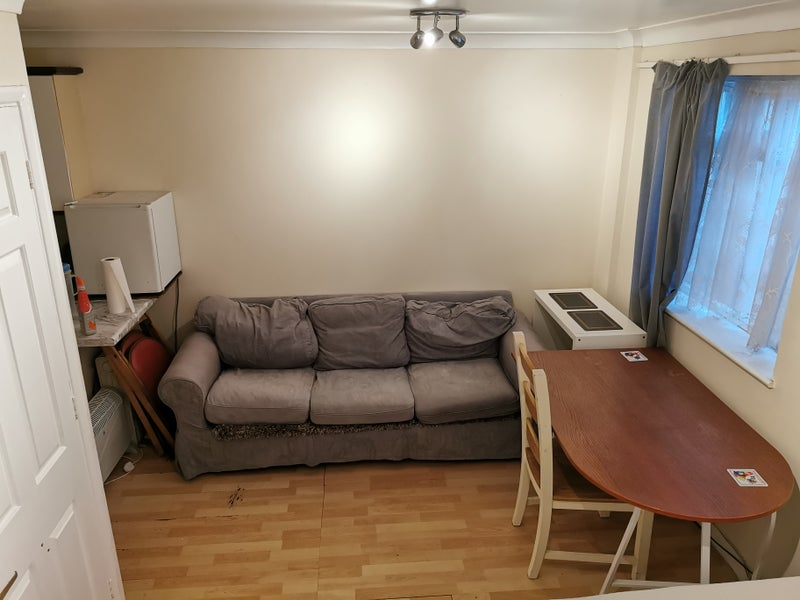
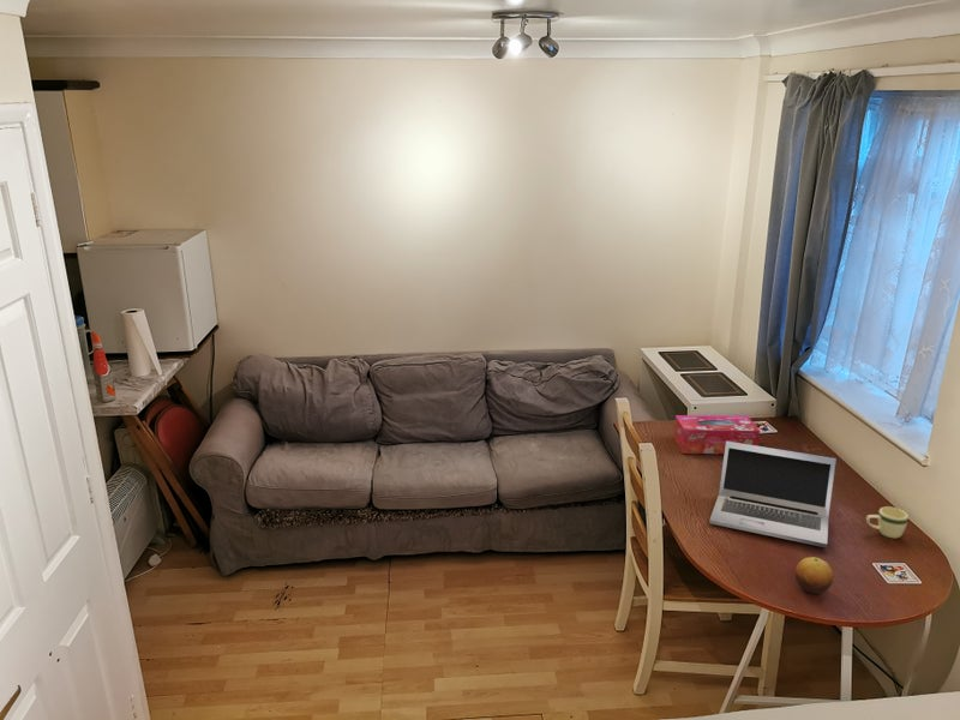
+ fruit (814, 575)
+ mug (886, 522)
+ tissue box (715, 434)
+ laptop (773, 491)
